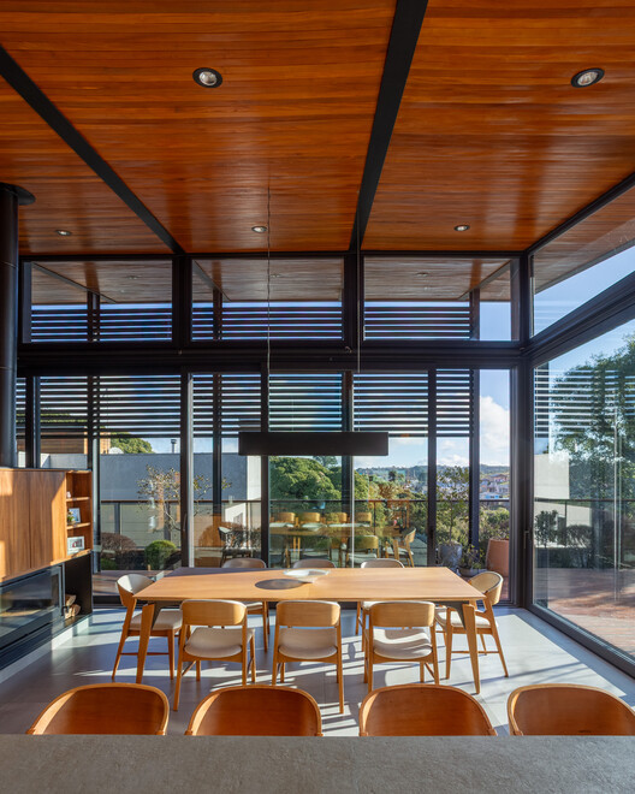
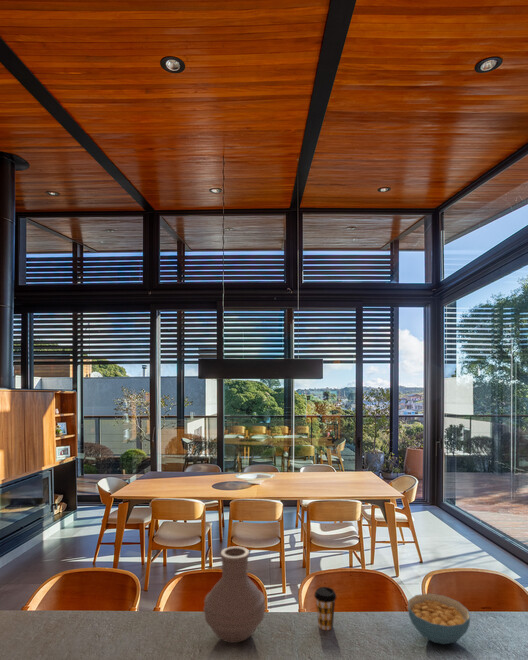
+ coffee cup (325, 608)
+ cereal bowl (438, 623)
+ vase (234, 593)
